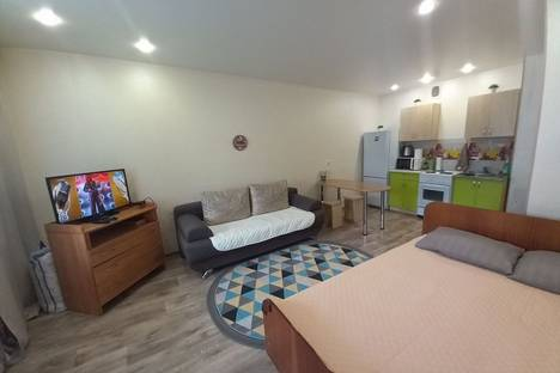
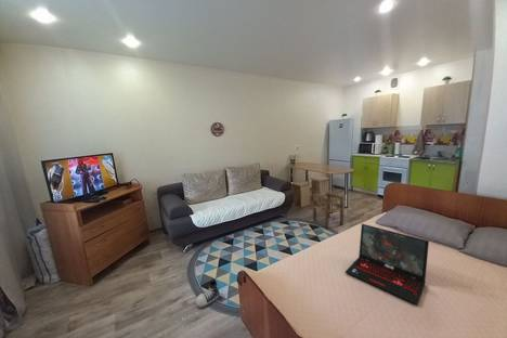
+ laptop (385, 258)
+ stool (327, 208)
+ shoe (207, 292)
